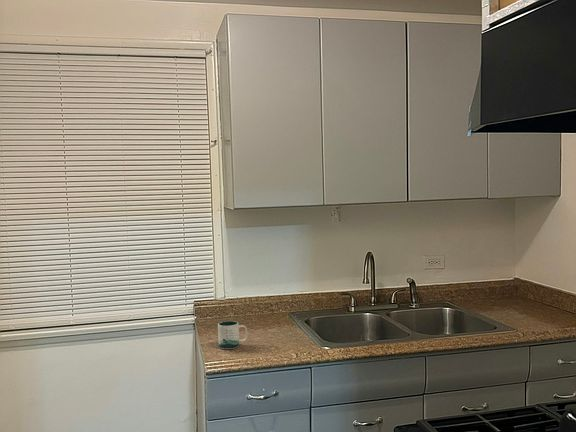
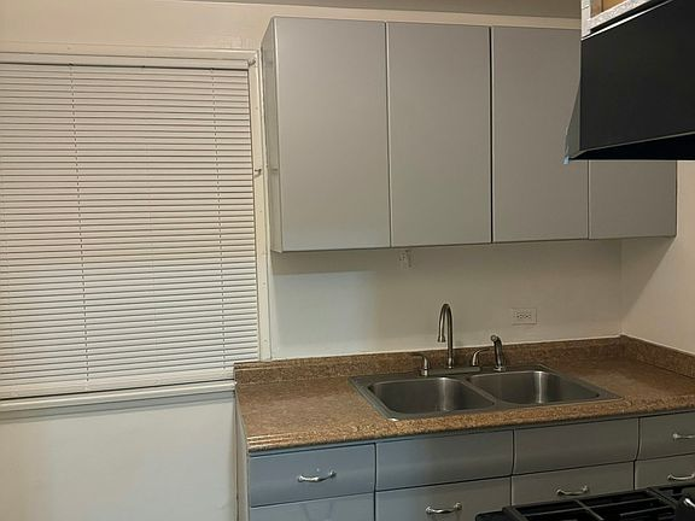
- mug (233, 334)
